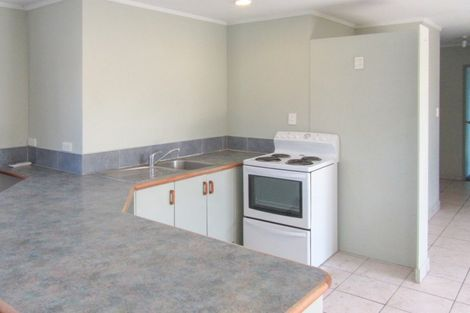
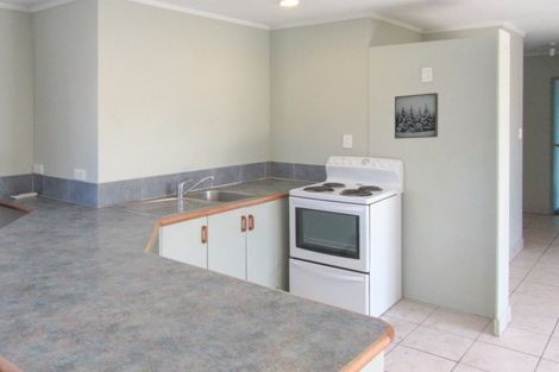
+ wall art (415, 116)
